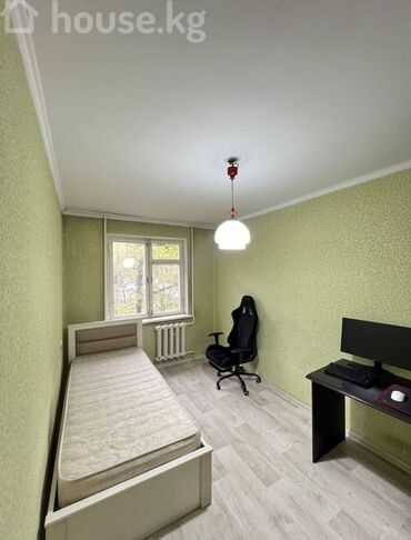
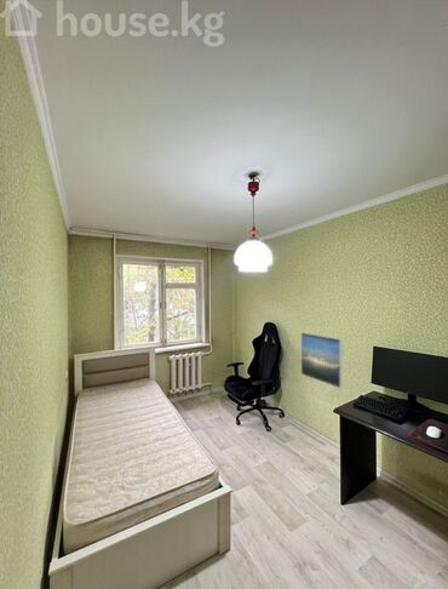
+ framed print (320, 358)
